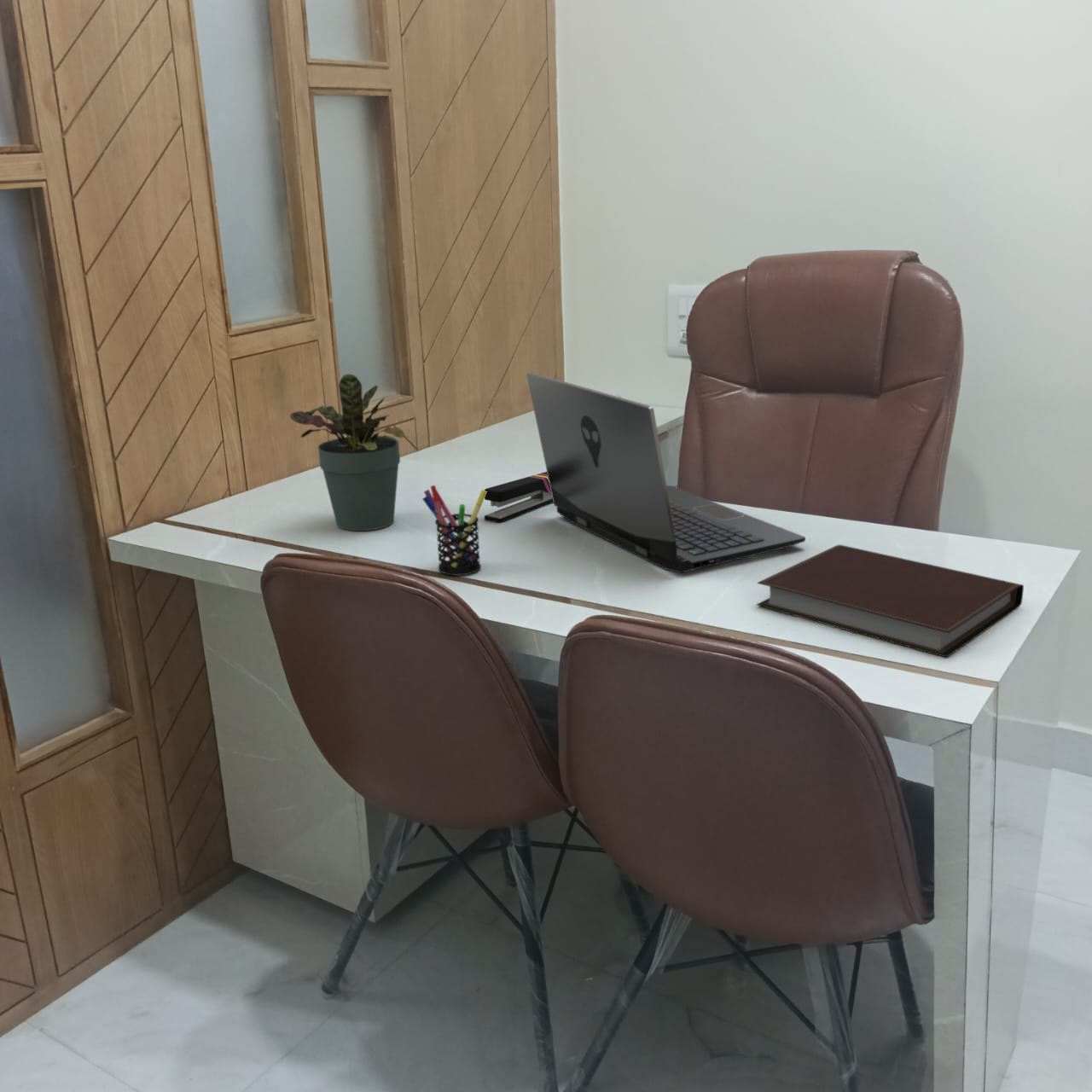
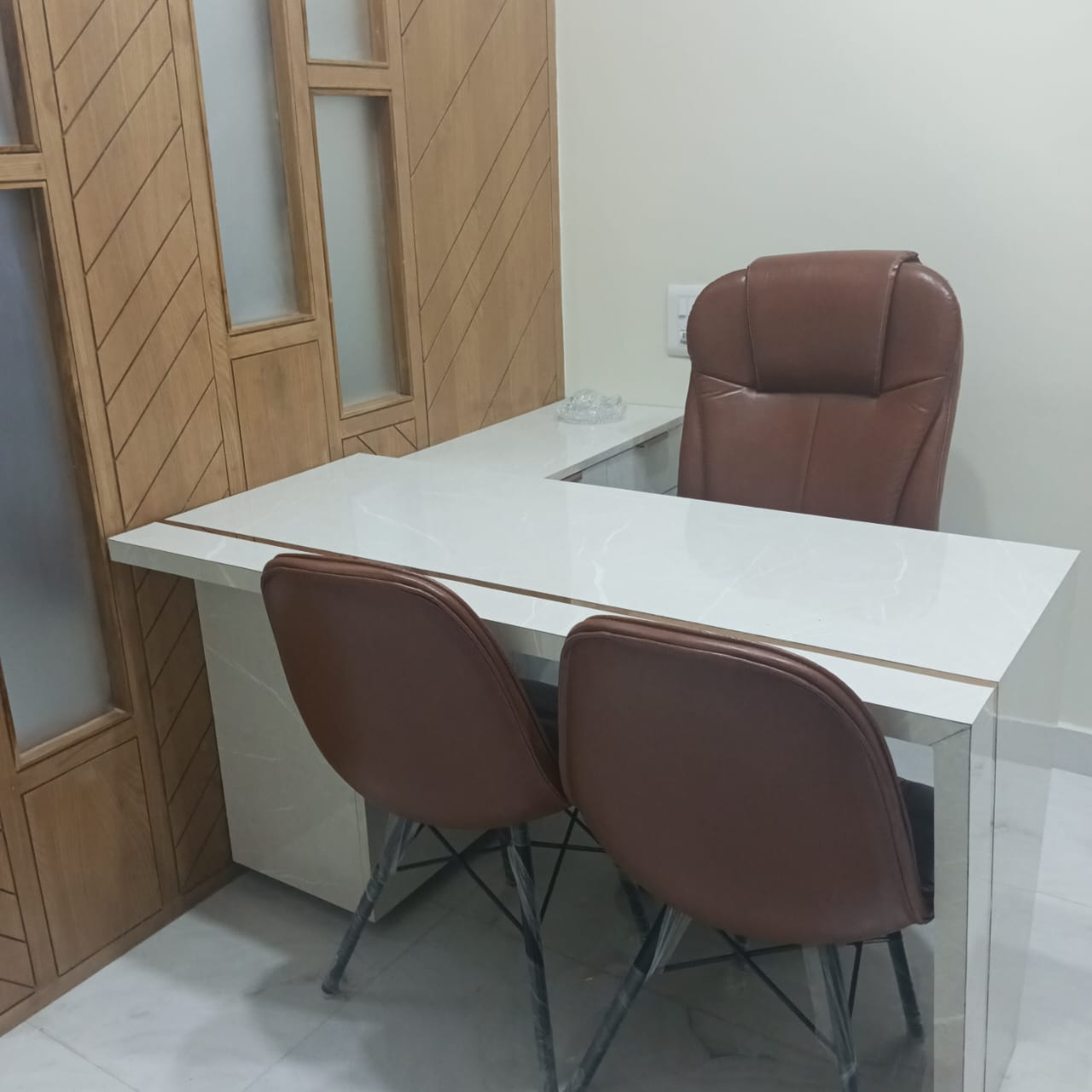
- pen holder (456, 527)
- laptop (661, 457)
- stapler (526, 492)
- notebook (888, 594)
- potted plant (347, 450)
